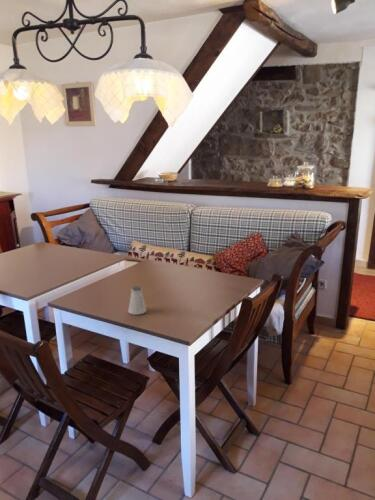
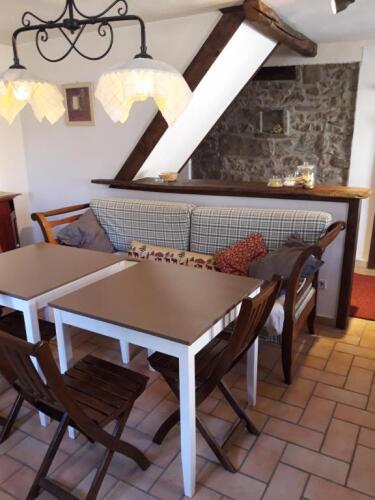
- saltshaker (136, 299)
